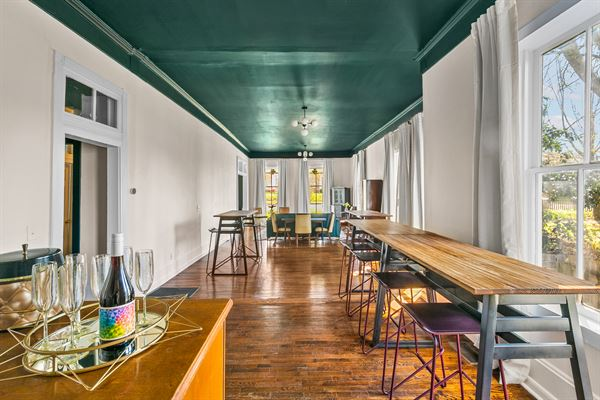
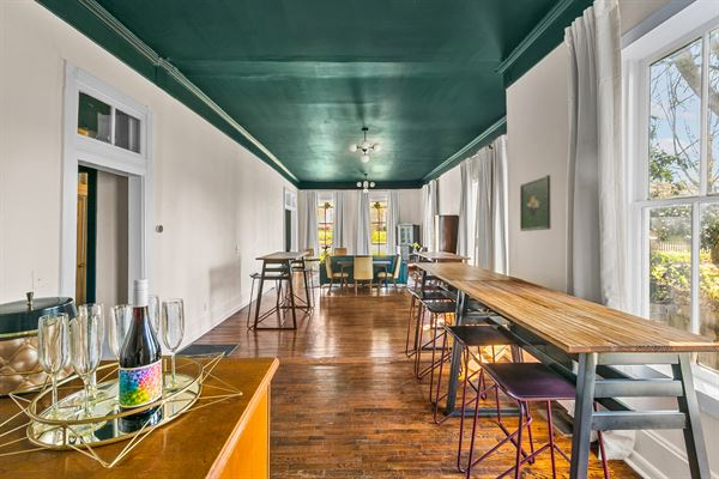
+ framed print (533, 205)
